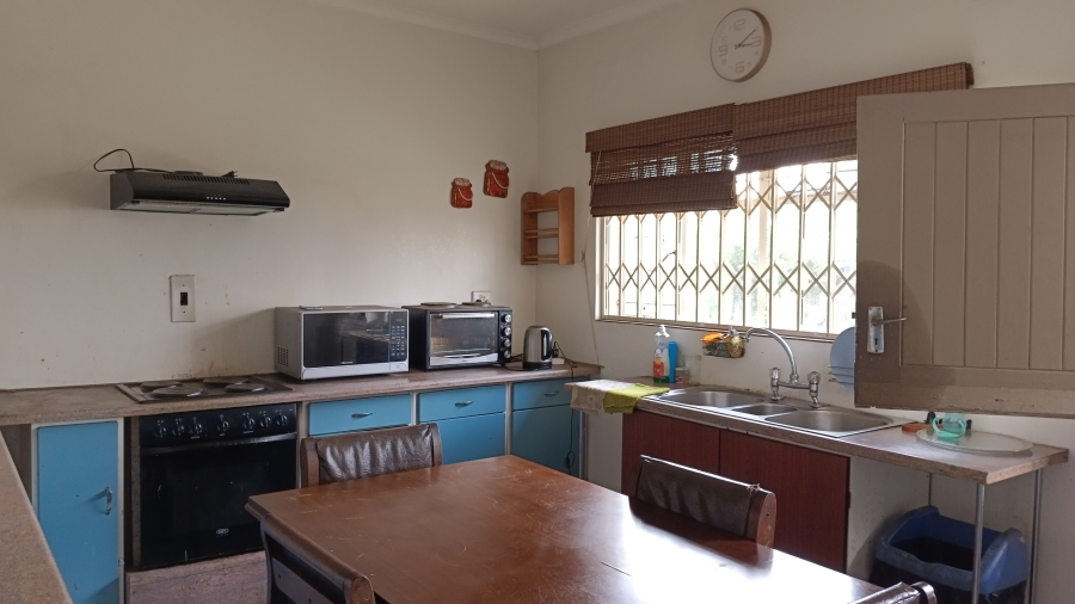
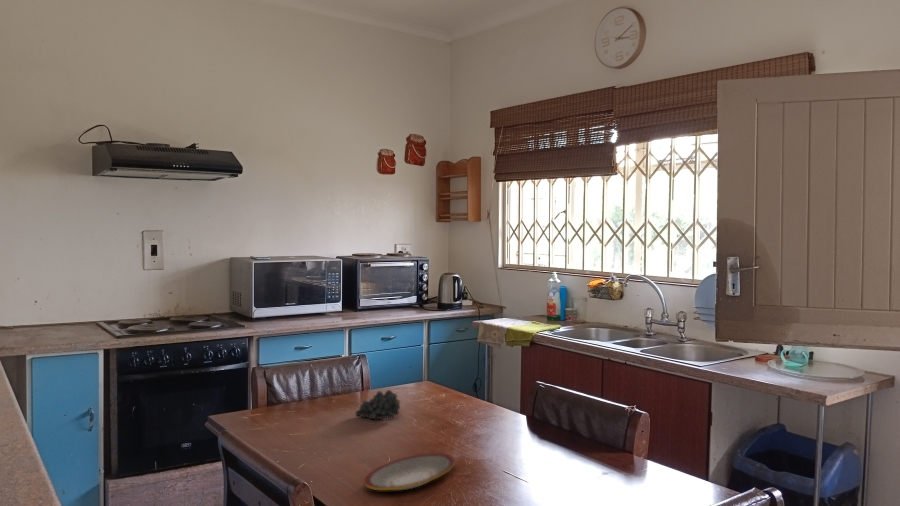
+ fruit (380, 403)
+ plate (411, 474)
